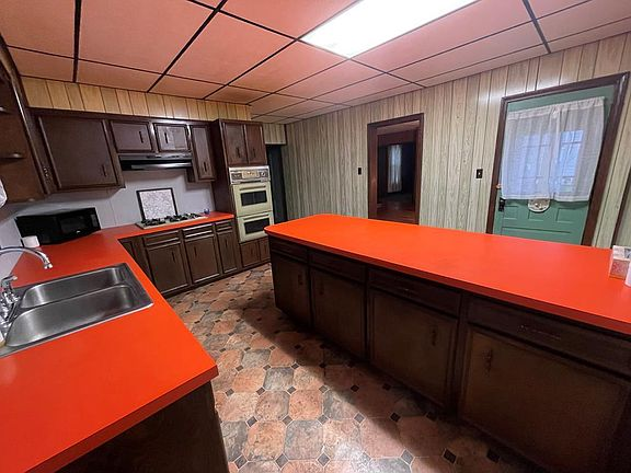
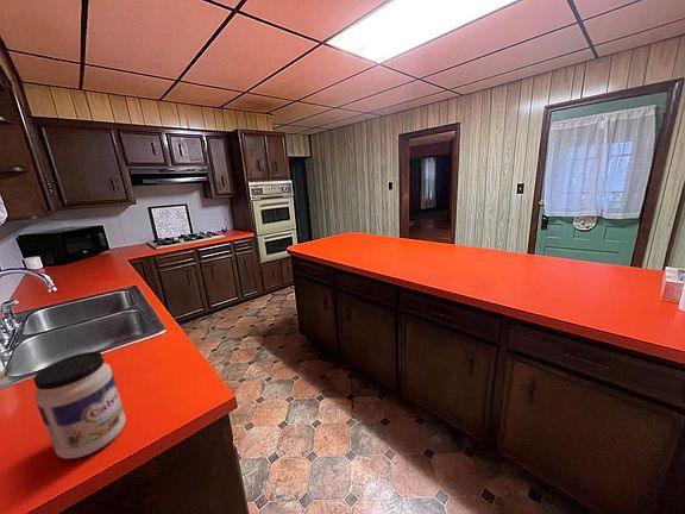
+ jar (82, 403)
